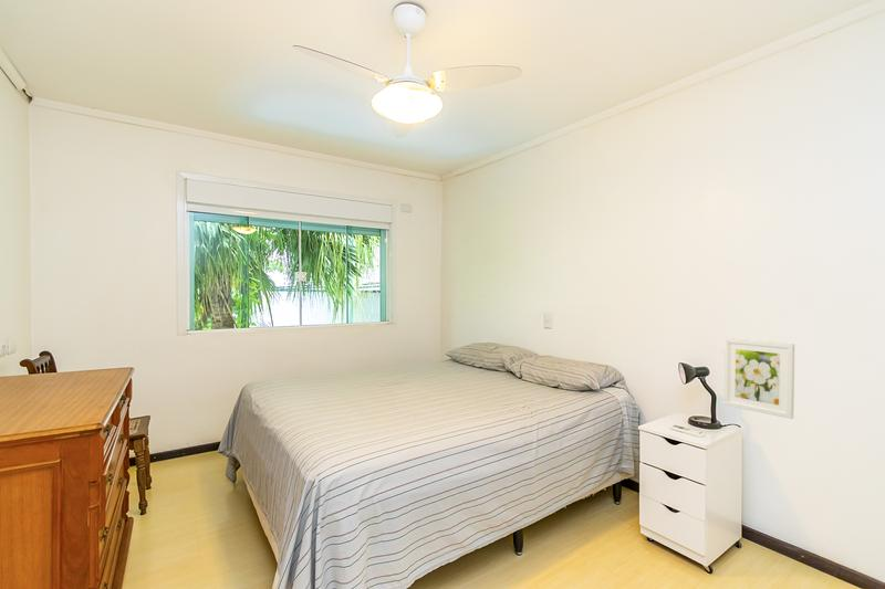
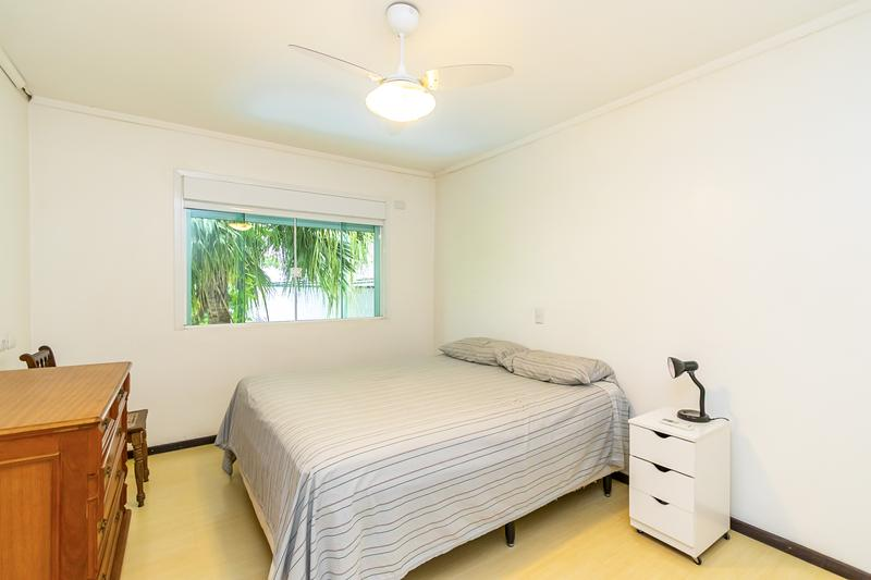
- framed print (757, 376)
